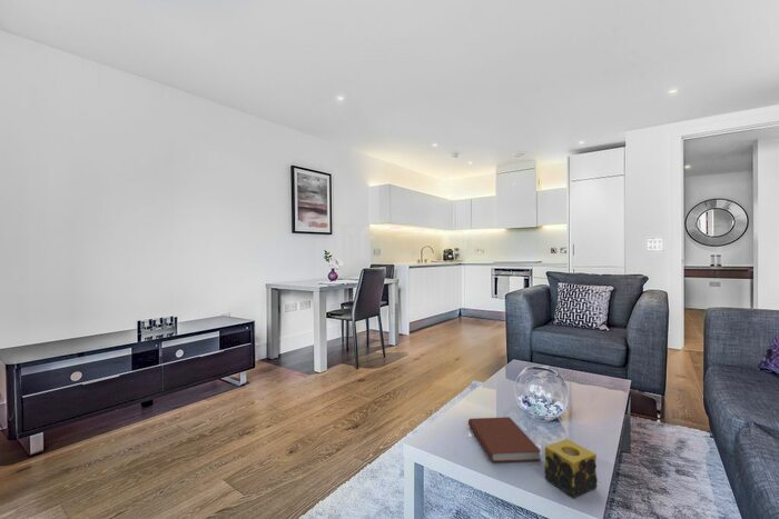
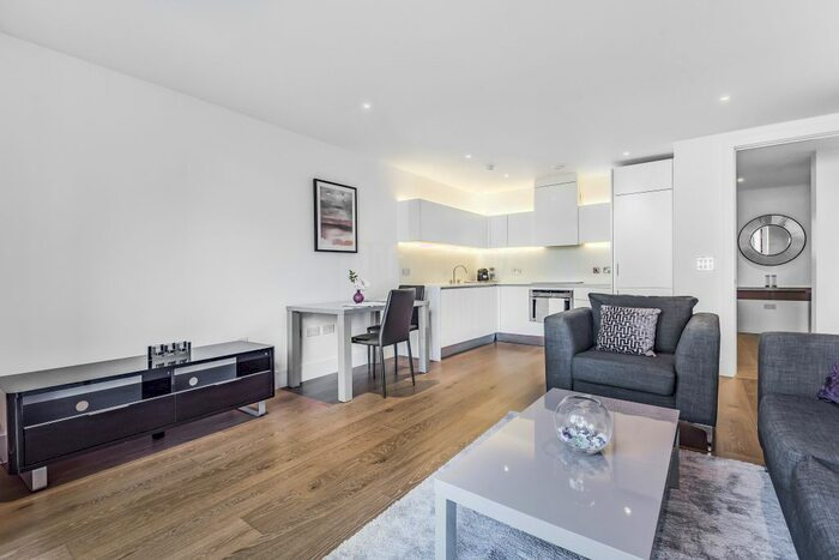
- candle (570, 466)
- book (501, 437)
